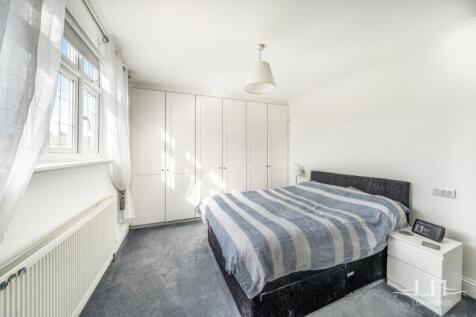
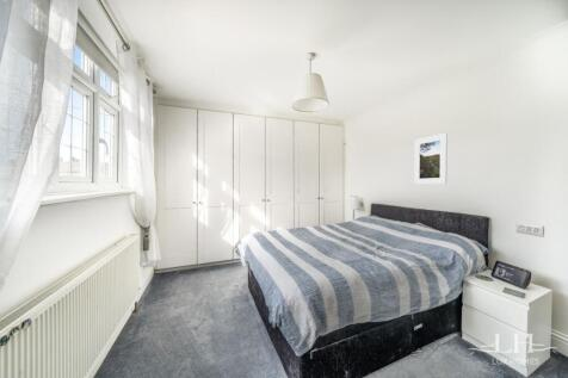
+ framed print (428, 160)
